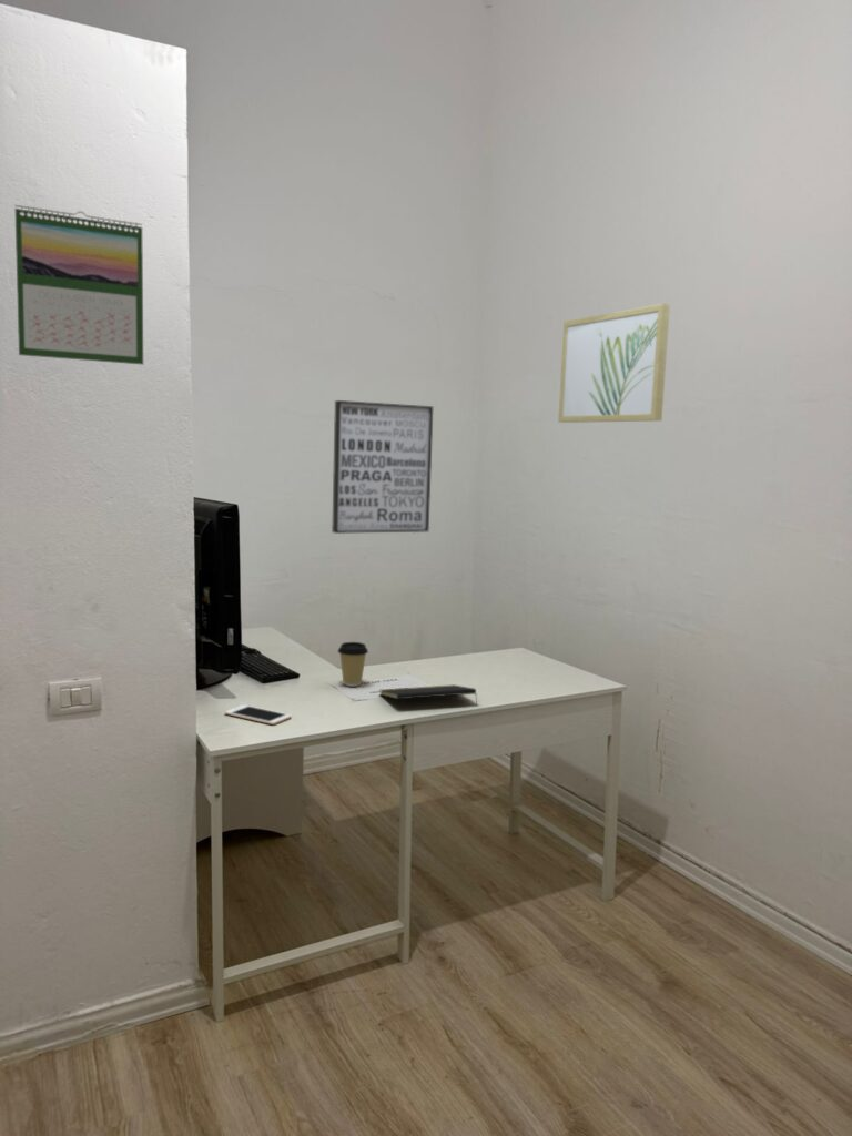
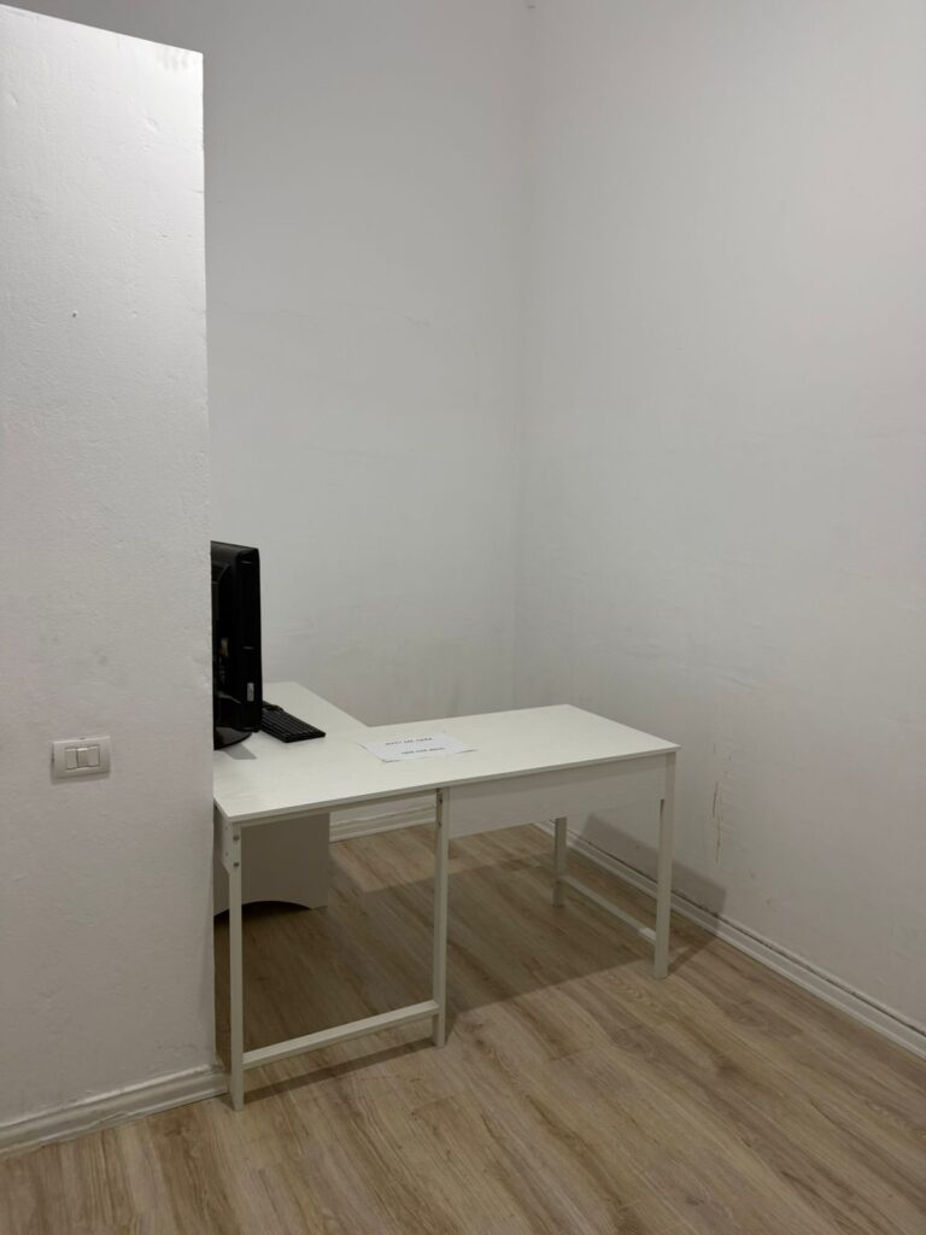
- wall art (609, 367)
- wall art (383, 468)
- calendar (81, 286)
- coffee cup (352, 665)
- notepad (426, 691)
- cell phone (257, 714)
